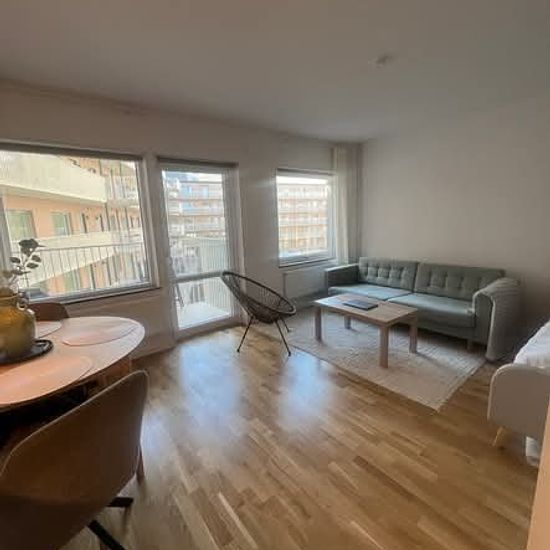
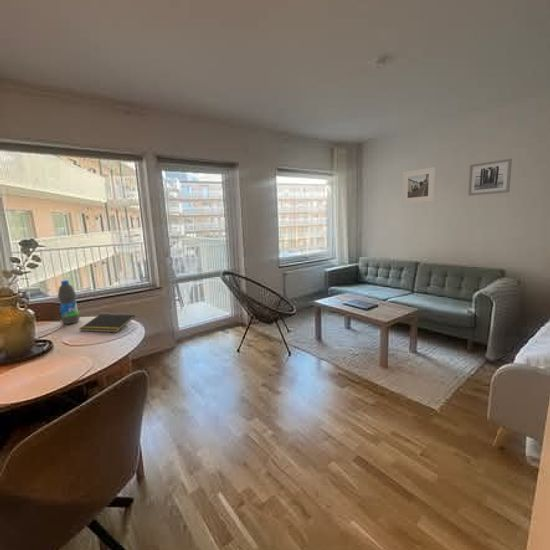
+ wall art (488, 178)
+ notepad (107, 322)
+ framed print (418, 186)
+ water bottle (67, 301)
